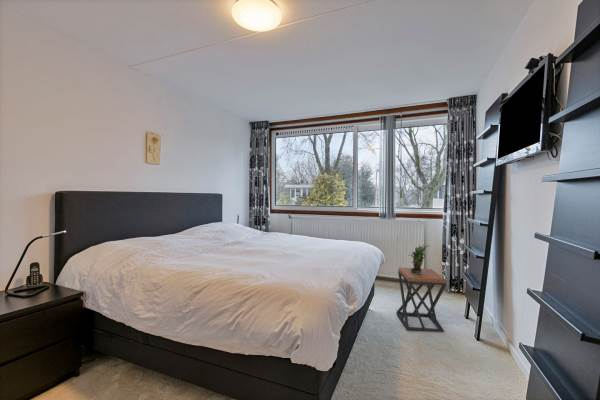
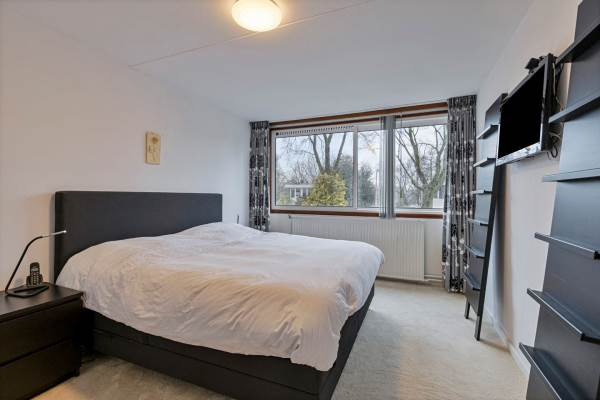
- stool (419, 297)
- potted plant (419, 258)
